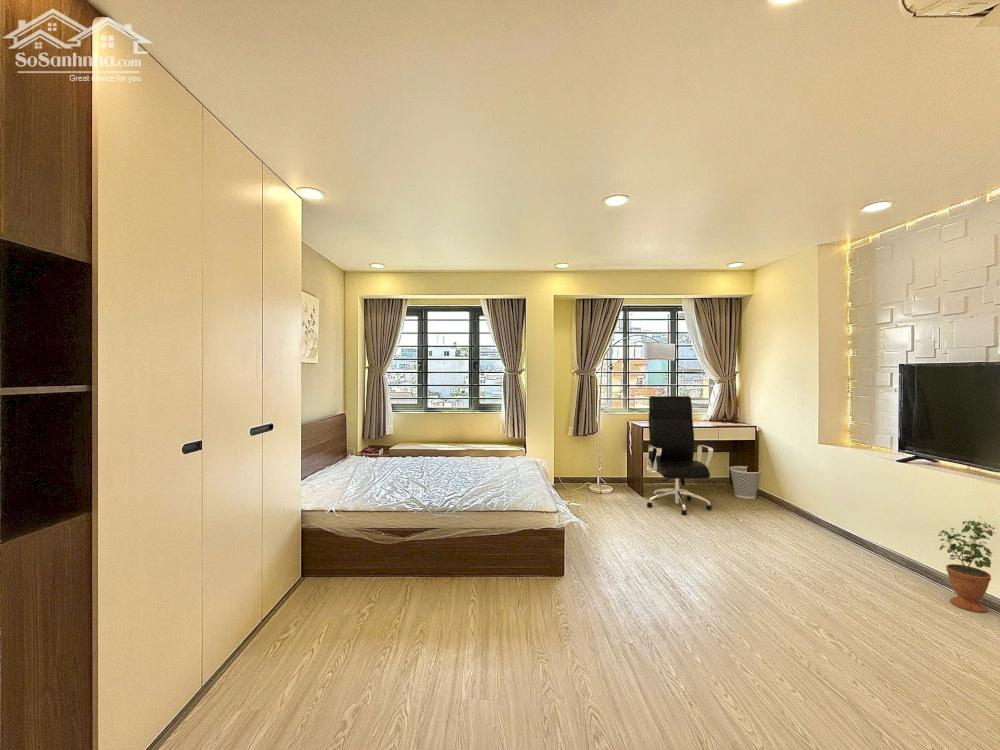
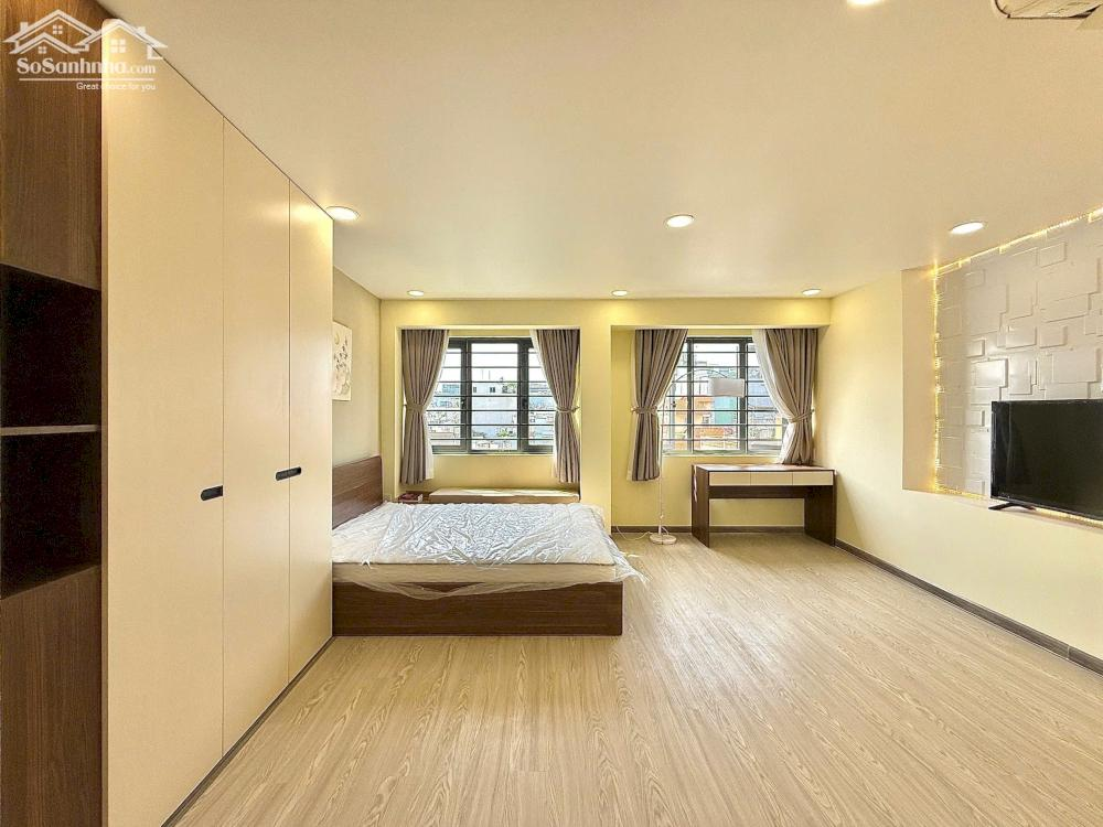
- office chair (675, 451)
- wastebasket (745, 482)
- potted plant (968, 560)
